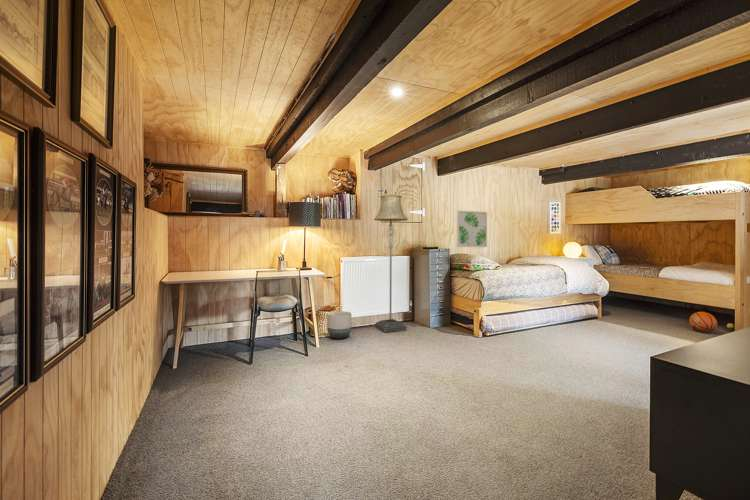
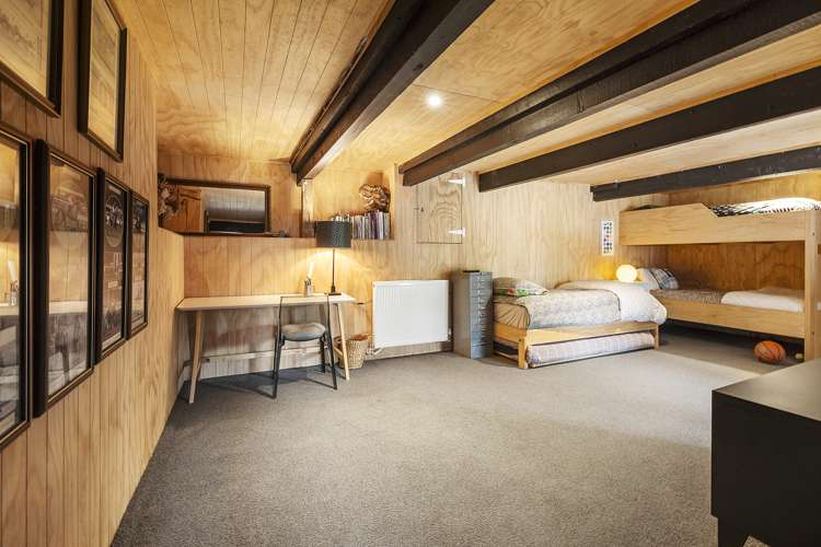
- floor lamp (390, 262)
- wall art (472, 229)
- planter (339, 325)
